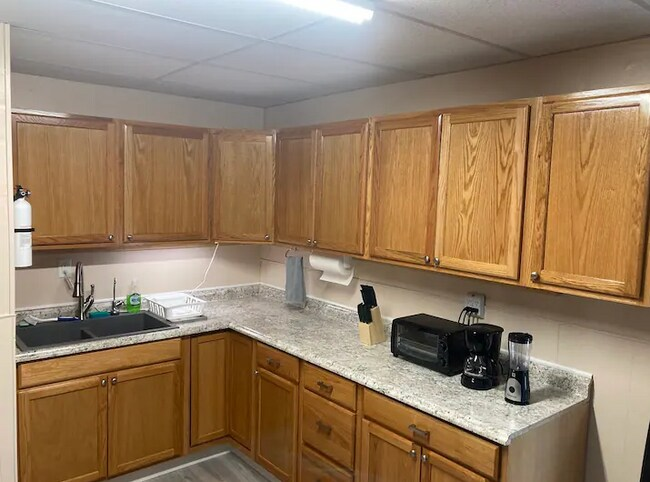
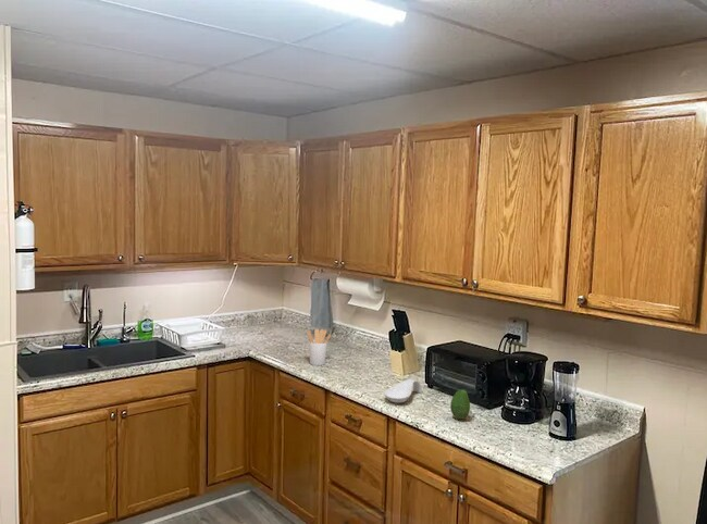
+ utensil holder (318, 346)
+ fruit (460, 403)
+ spoon rest (404, 390)
